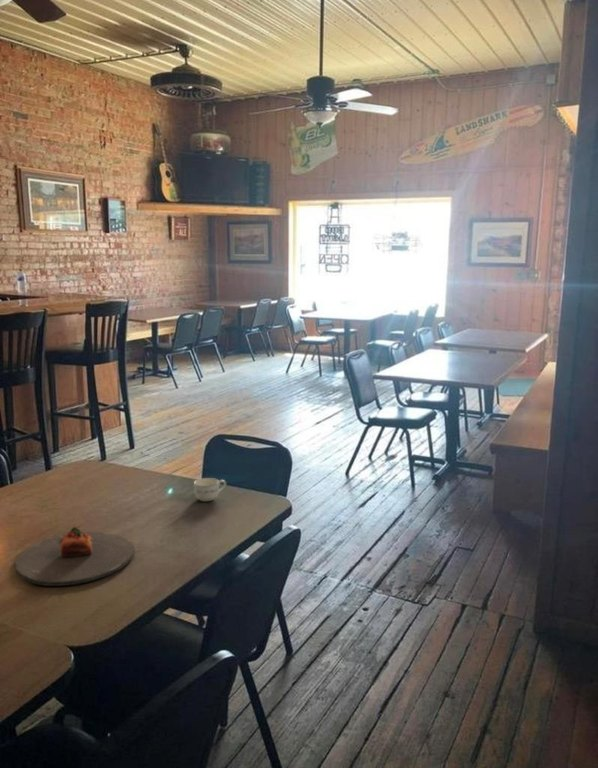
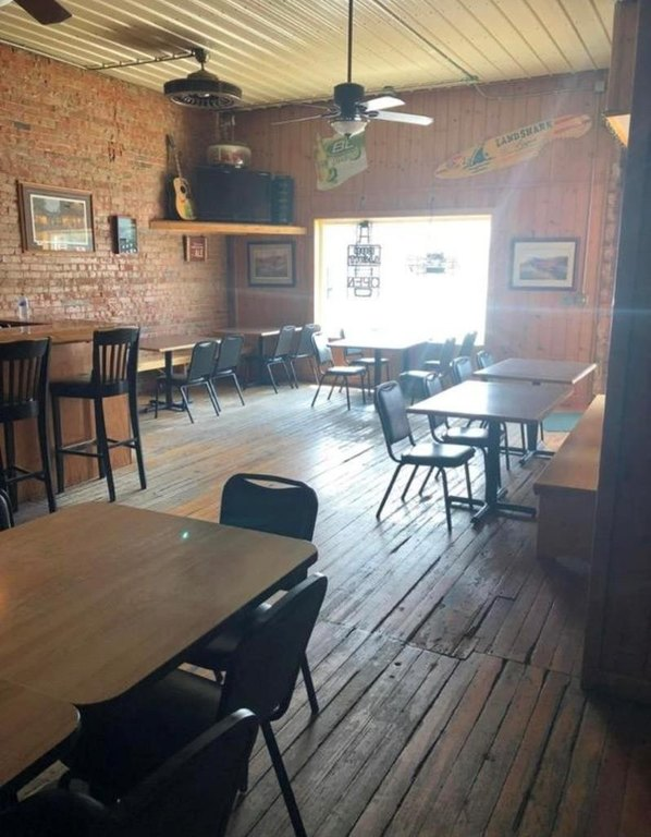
- plate (75, 542)
- cup (210, 489)
